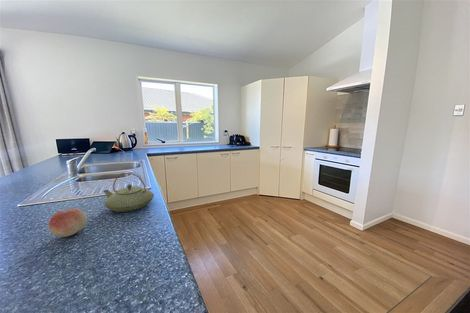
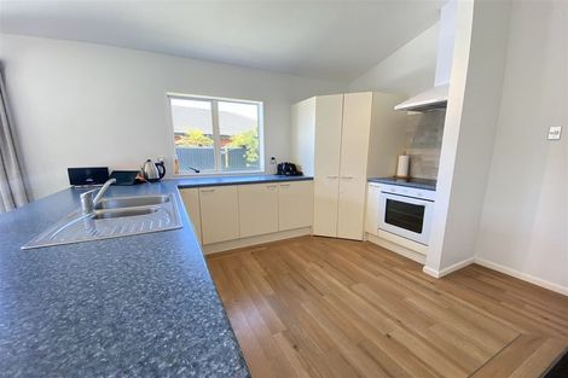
- fruit (68, 222)
- teapot (126, 189)
